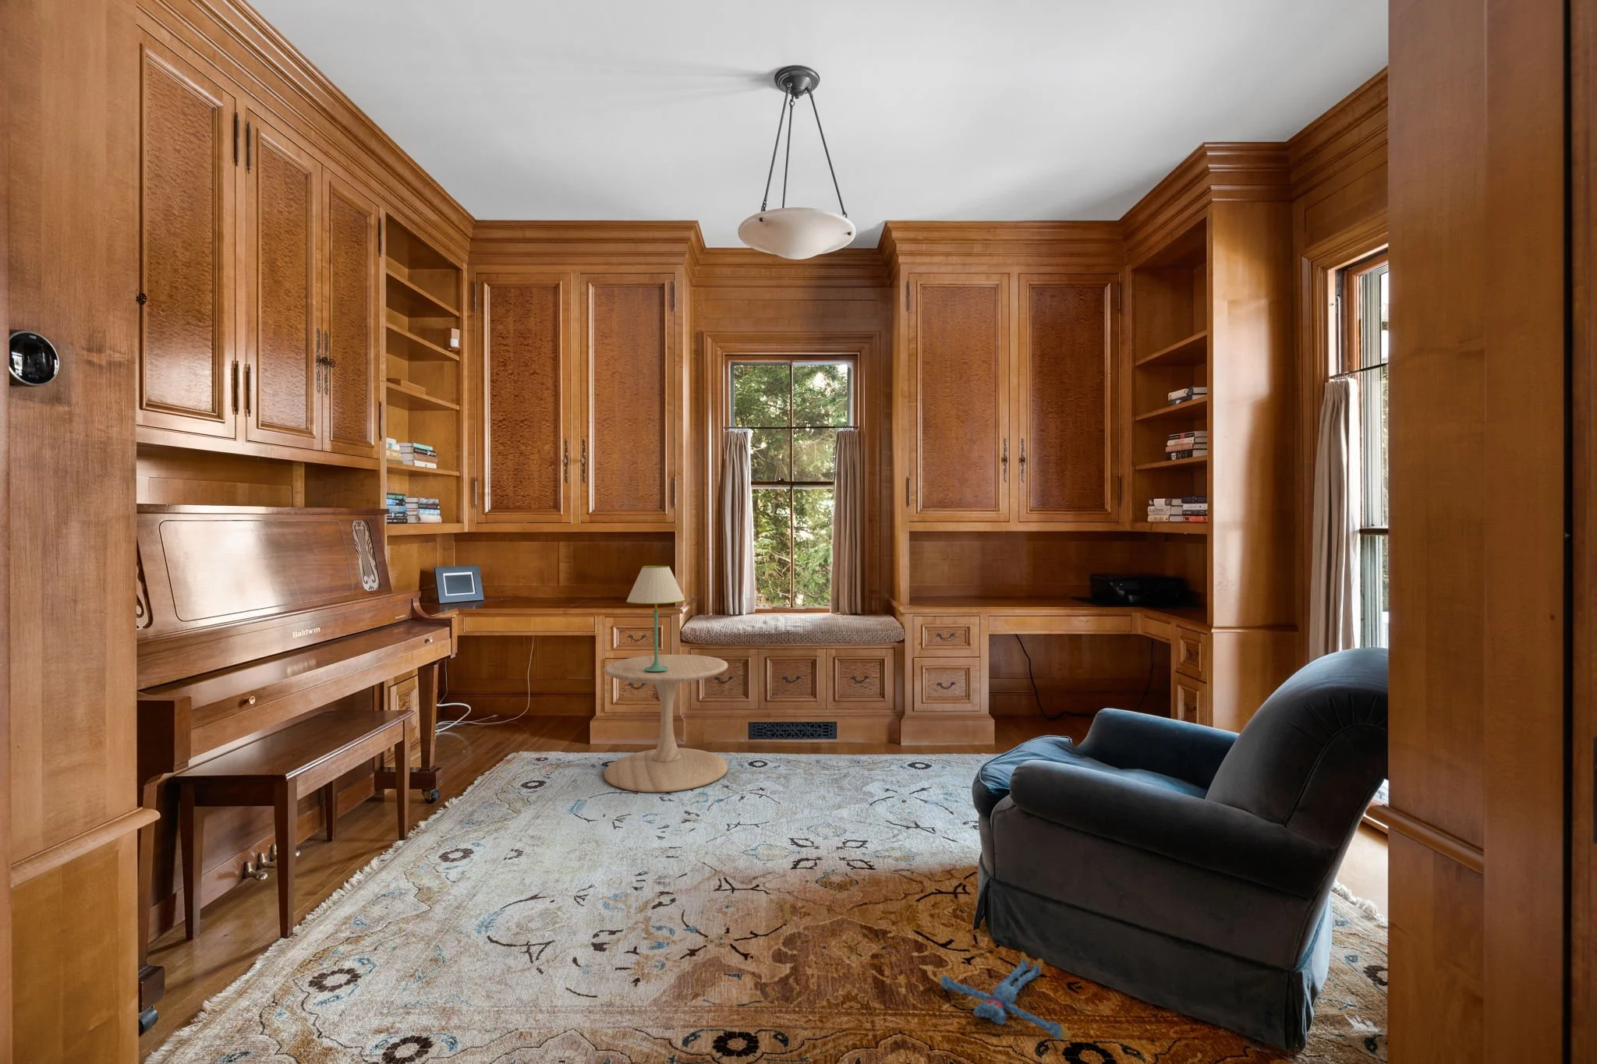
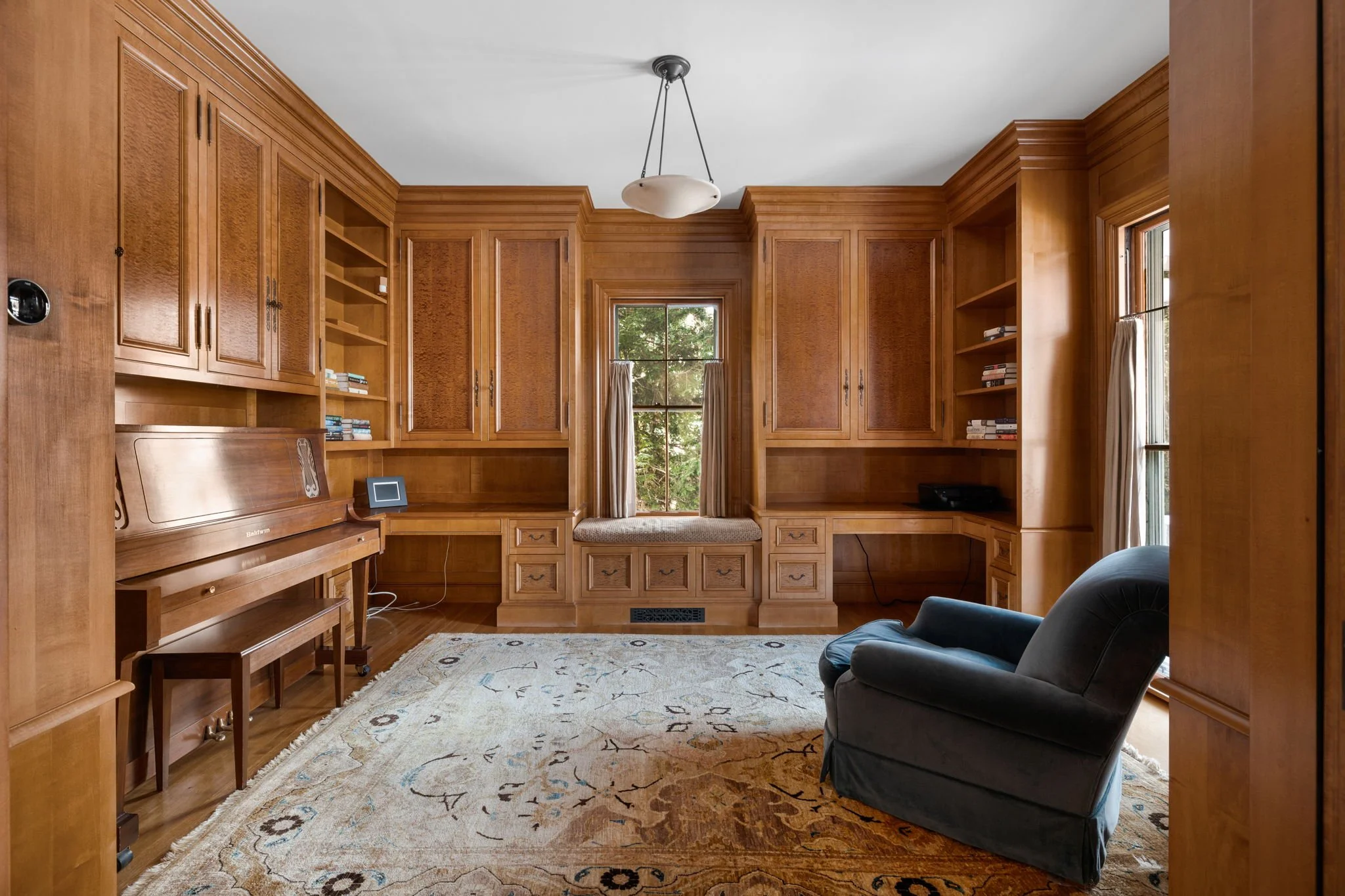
- plush toy (1010, 987)
- side table (667, 717)
- table lamp (655, 615)
